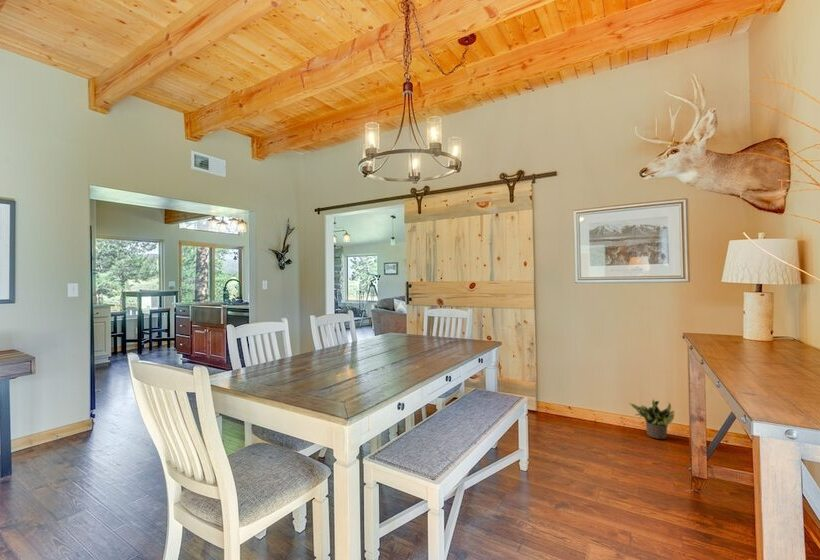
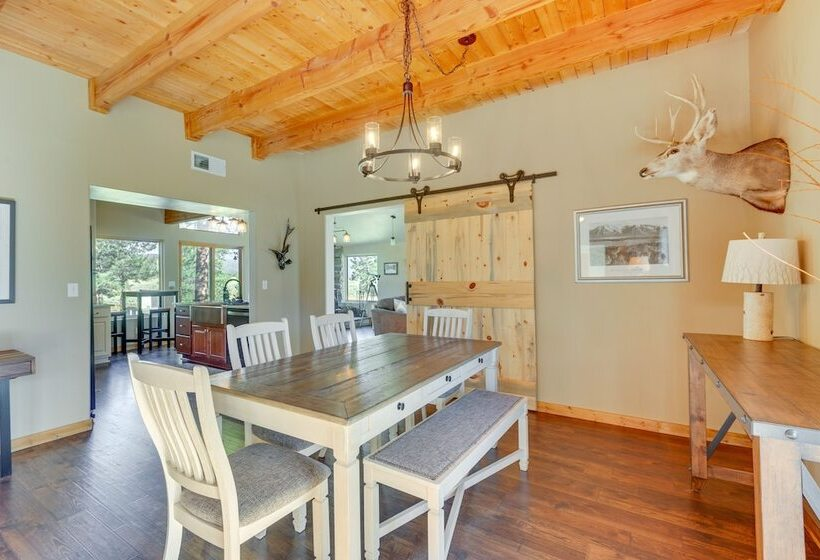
- potted plant (651, 416)
